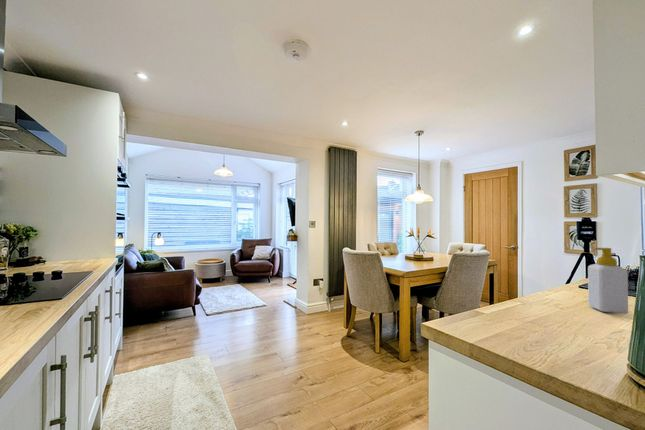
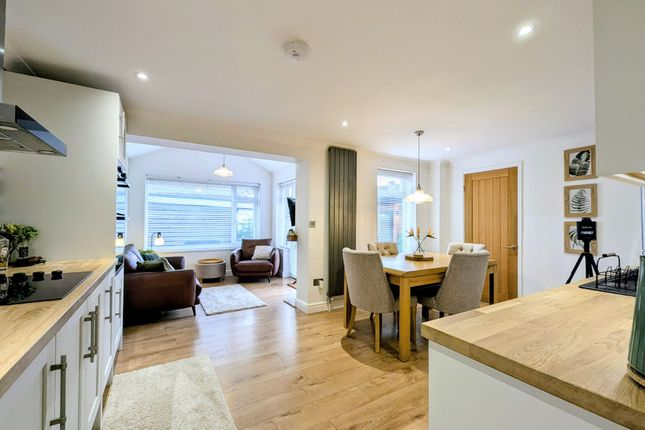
- soap bottle (607, 278)
